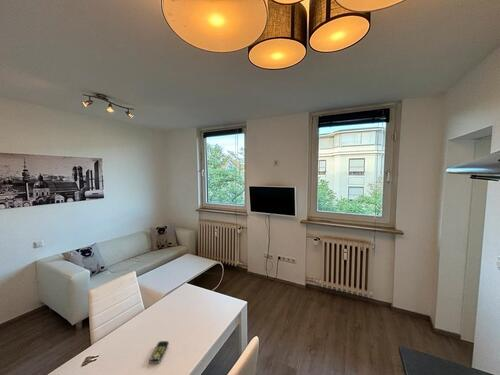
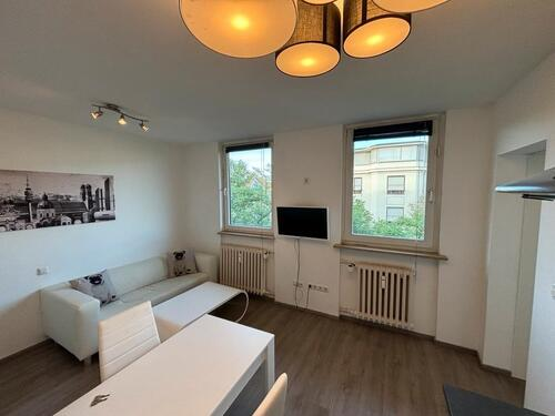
- remote control (159, 351)
